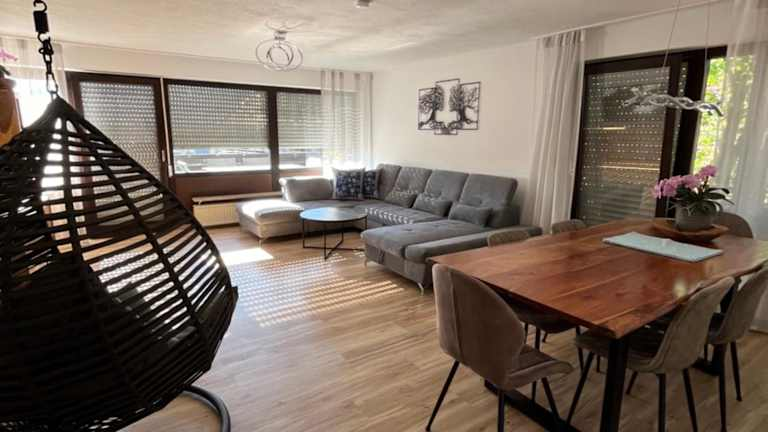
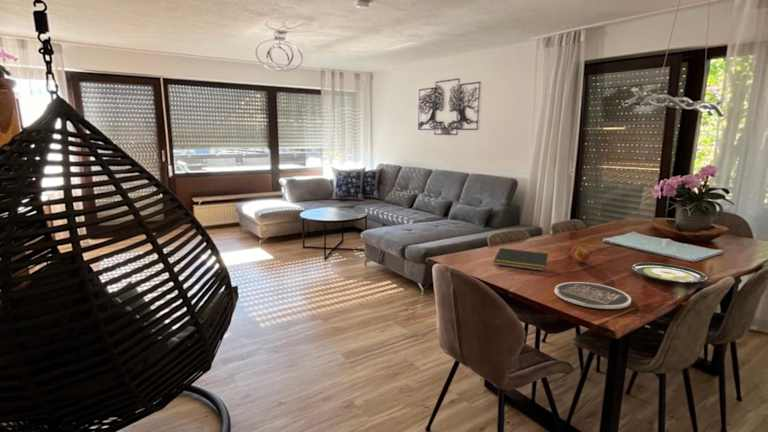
+ plate (591, 294)
+ plate (667, 273)
+ fruit (580, 253)
+ notepad (520, 258)
